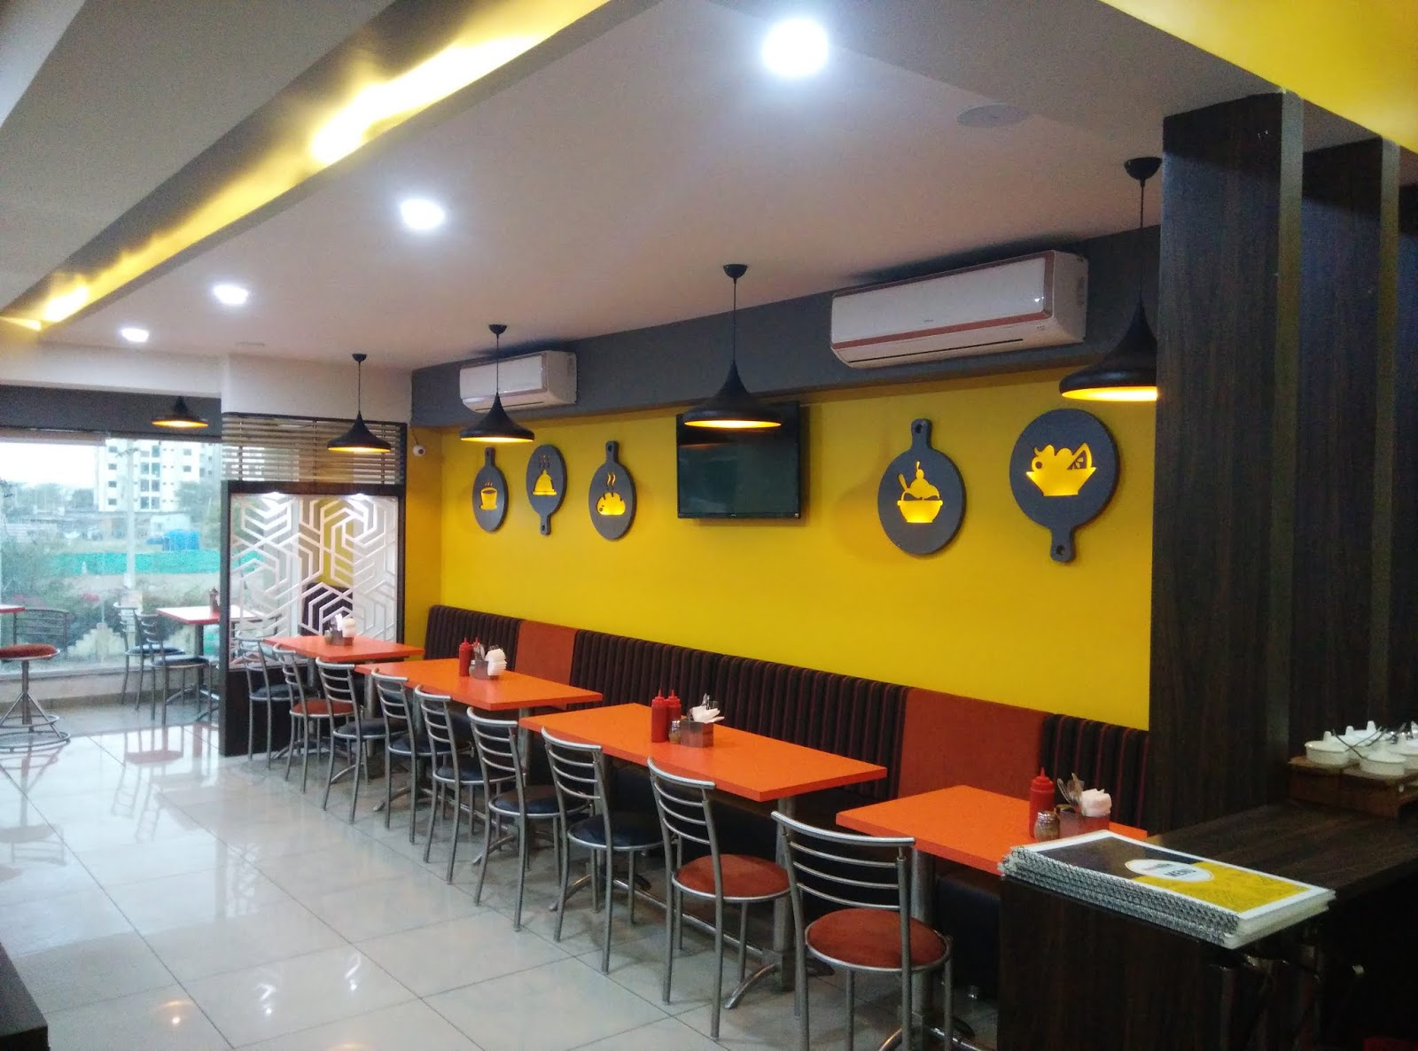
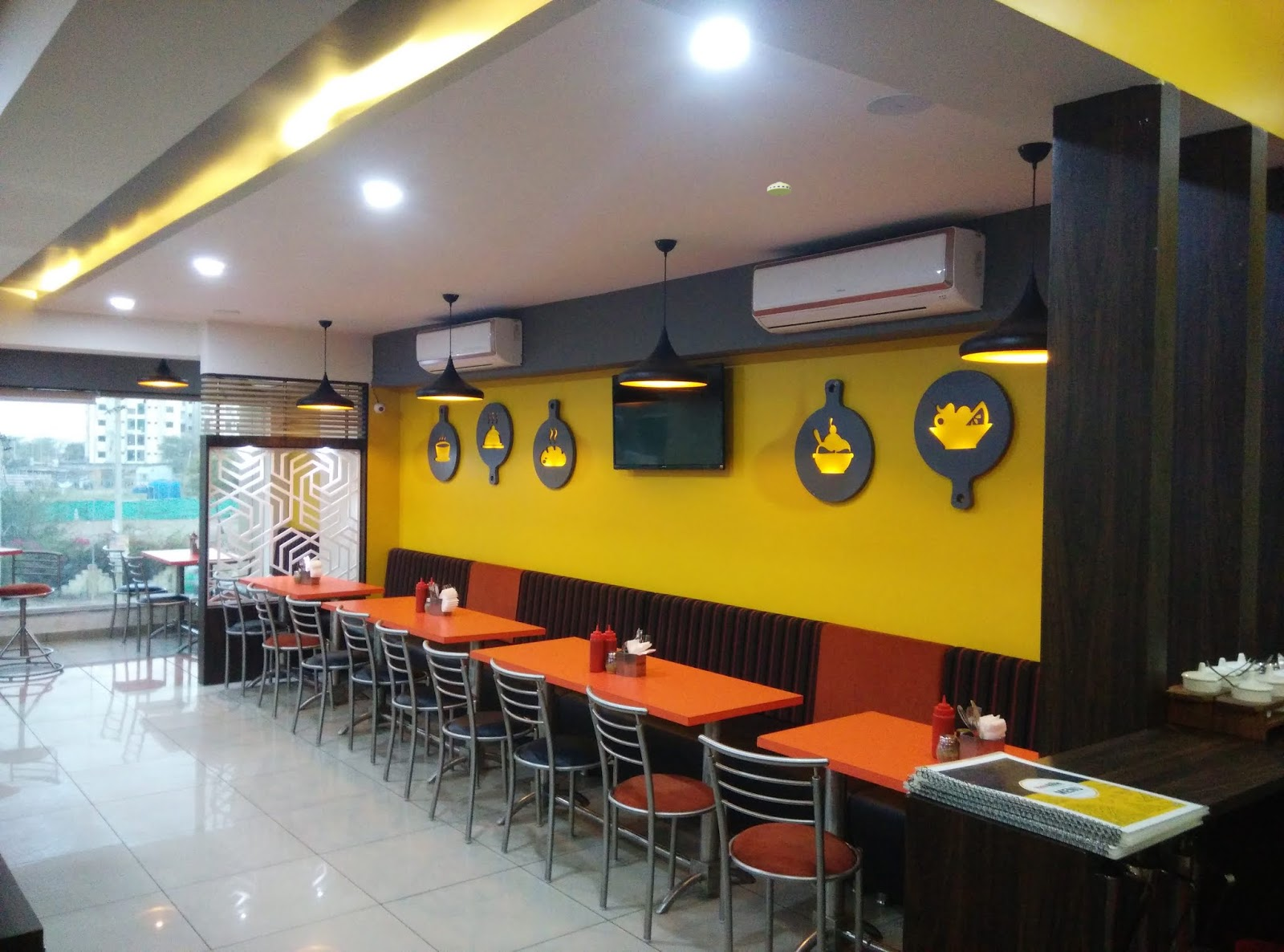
+ smoke detector (779, 189)
